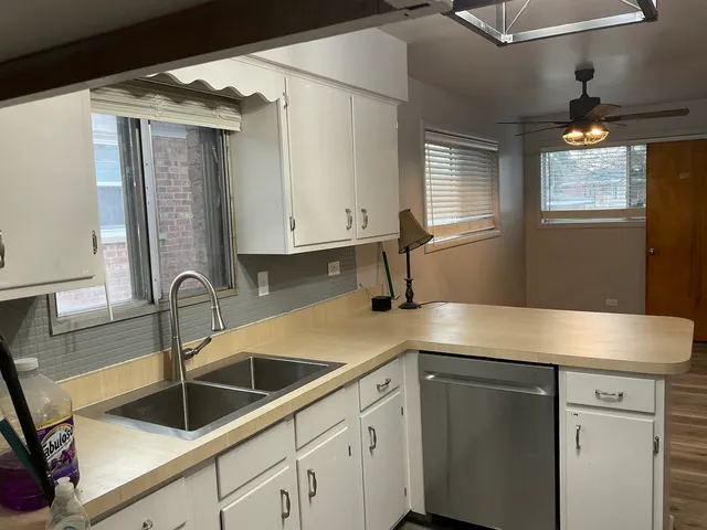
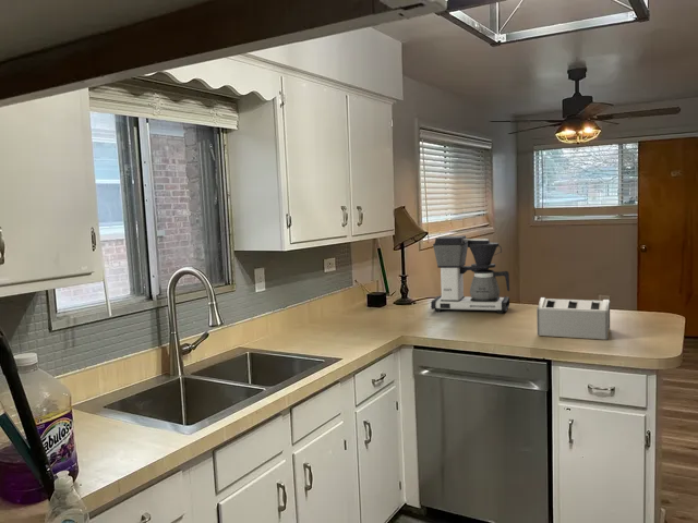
+ coffee maker (471, 270)
+ toaster (574, 315)
